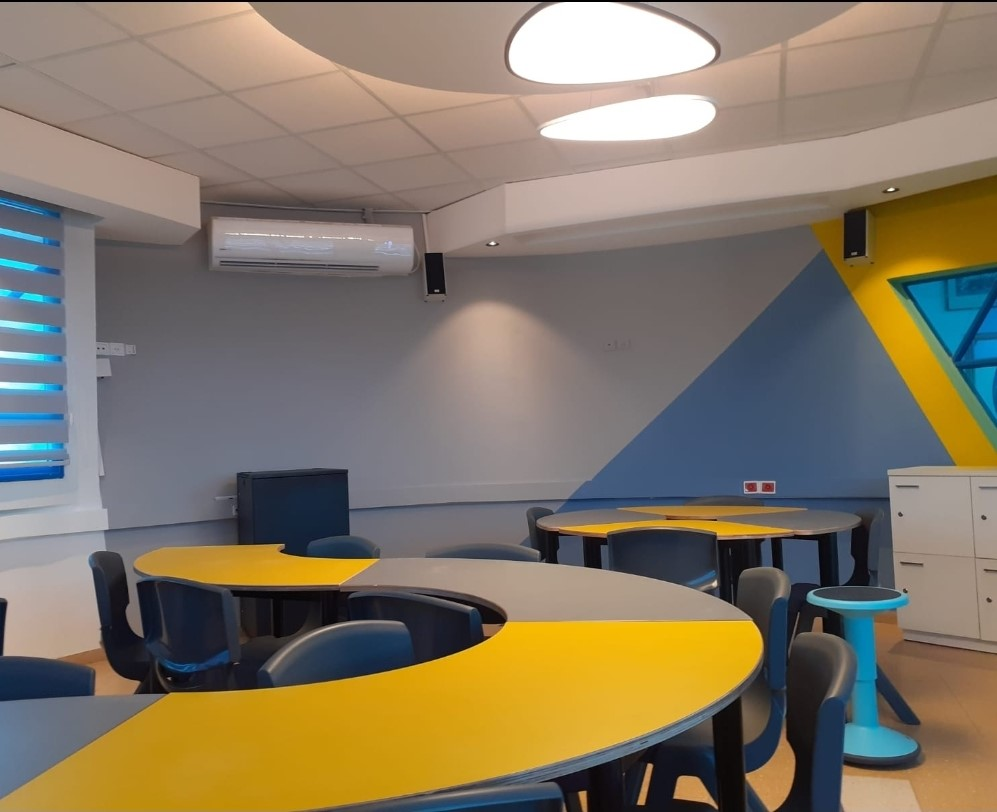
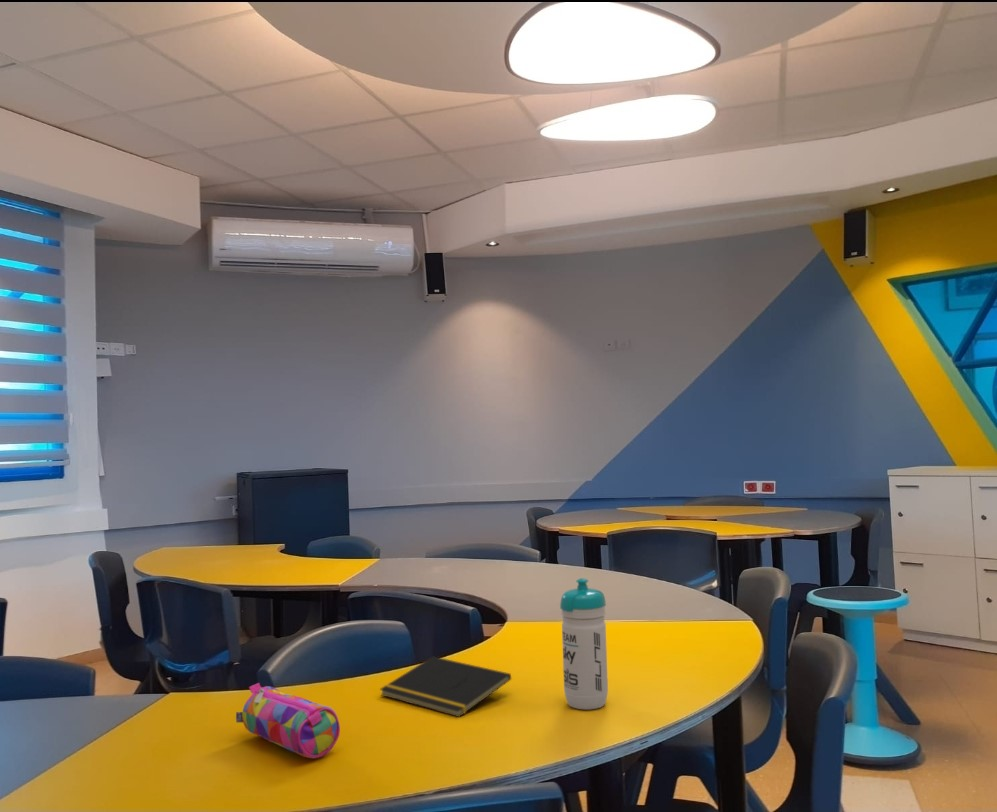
+ water bottle (584, 641)
+ pencil case (287, 719)
+ notepad (445, 684)
